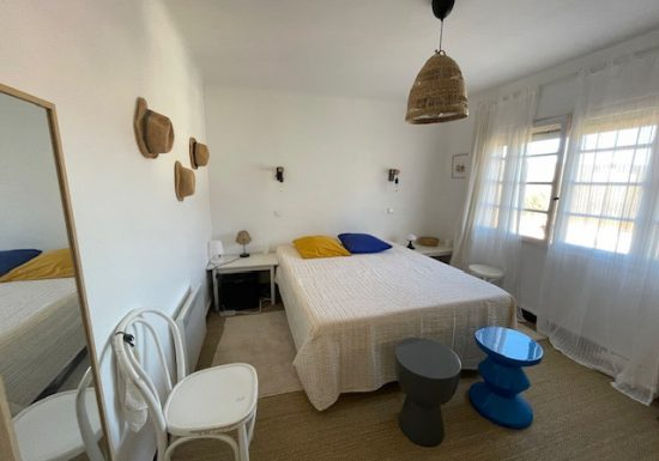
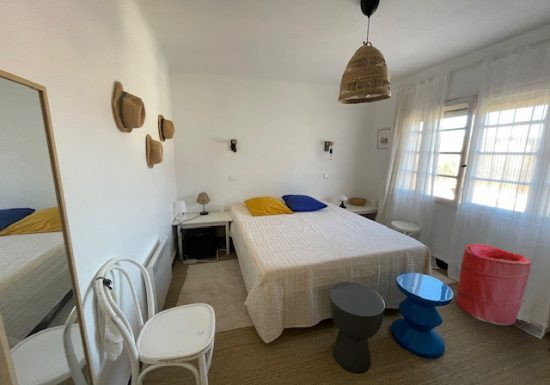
+ laundry hamper (490, 280)
